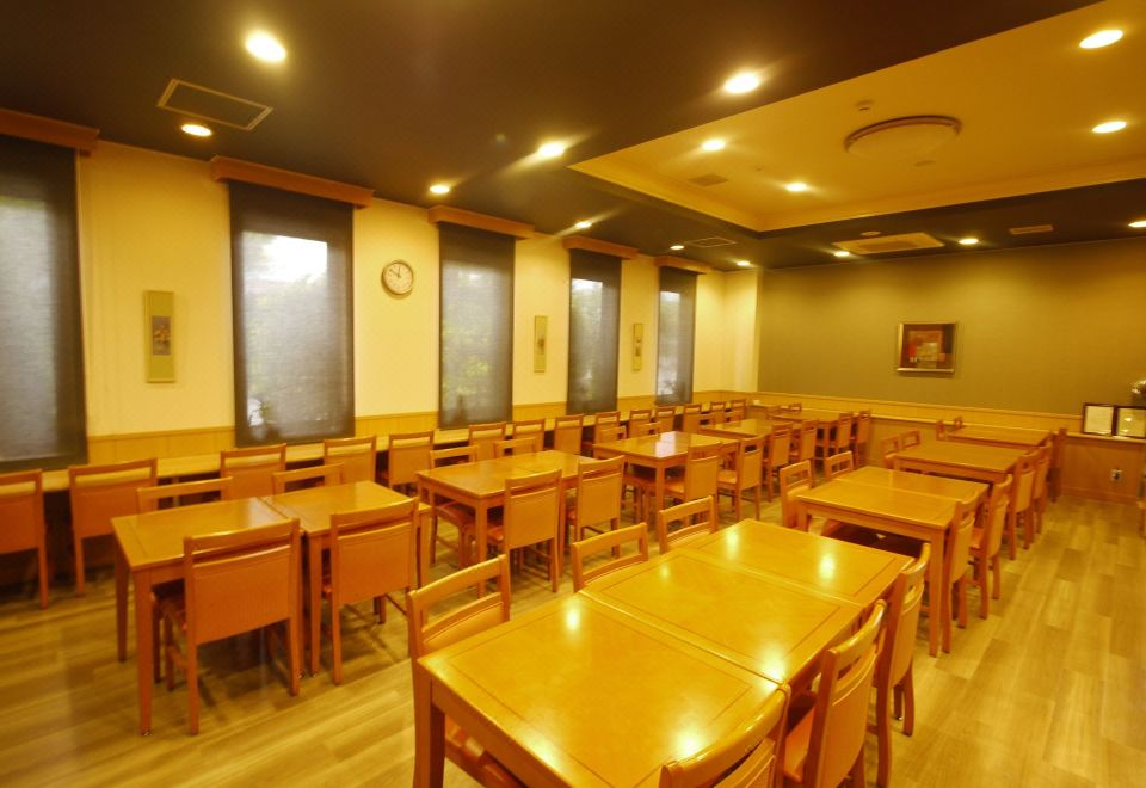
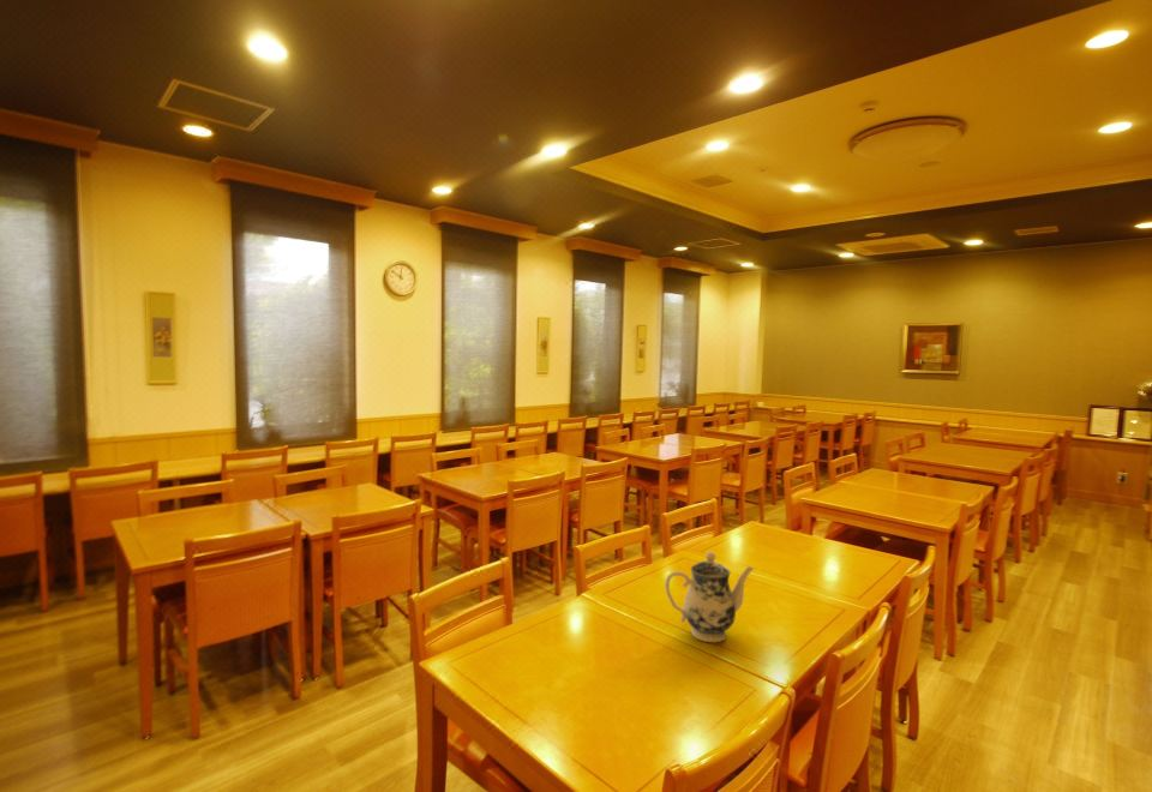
+ teapot (709, 593)
